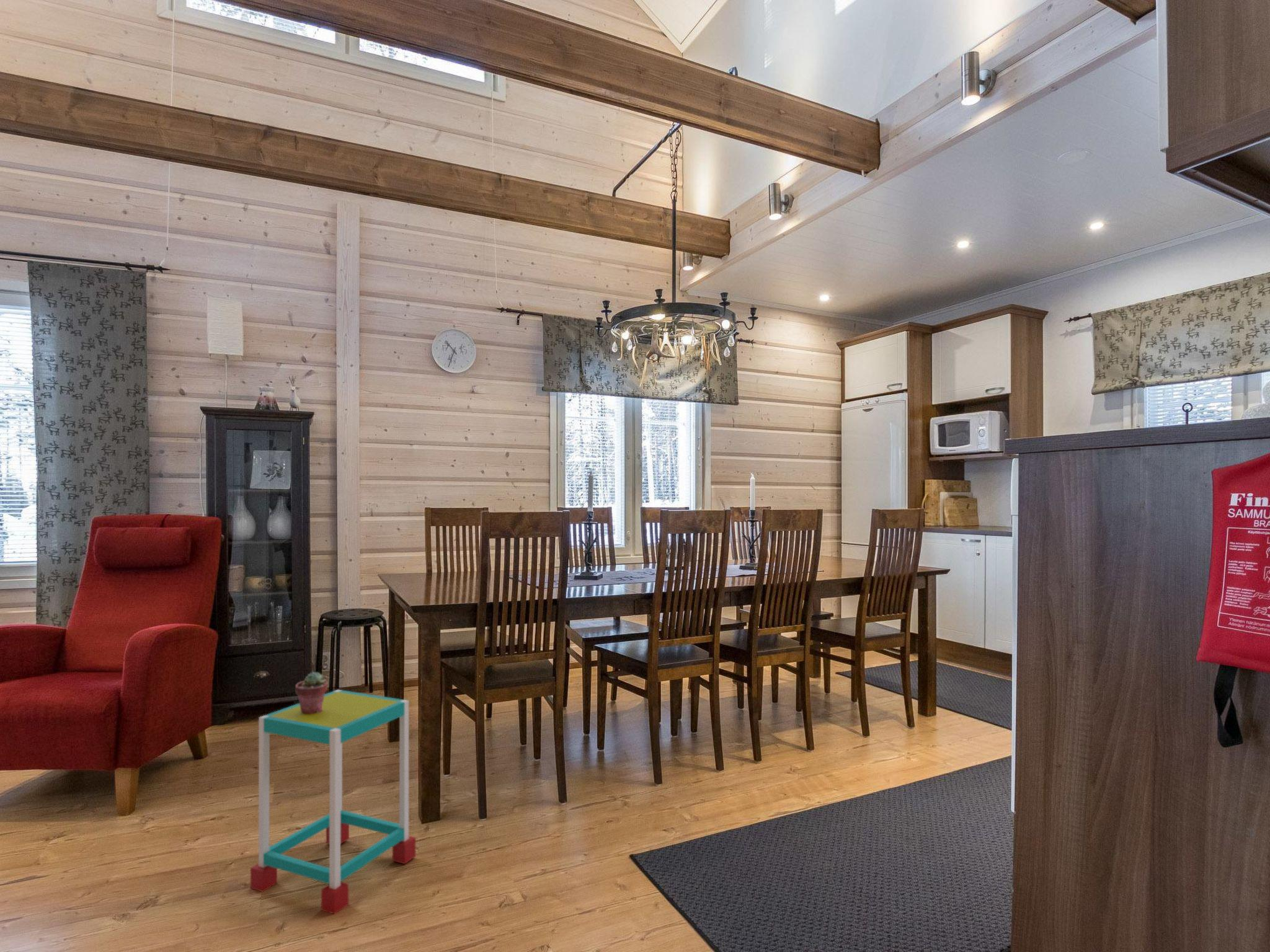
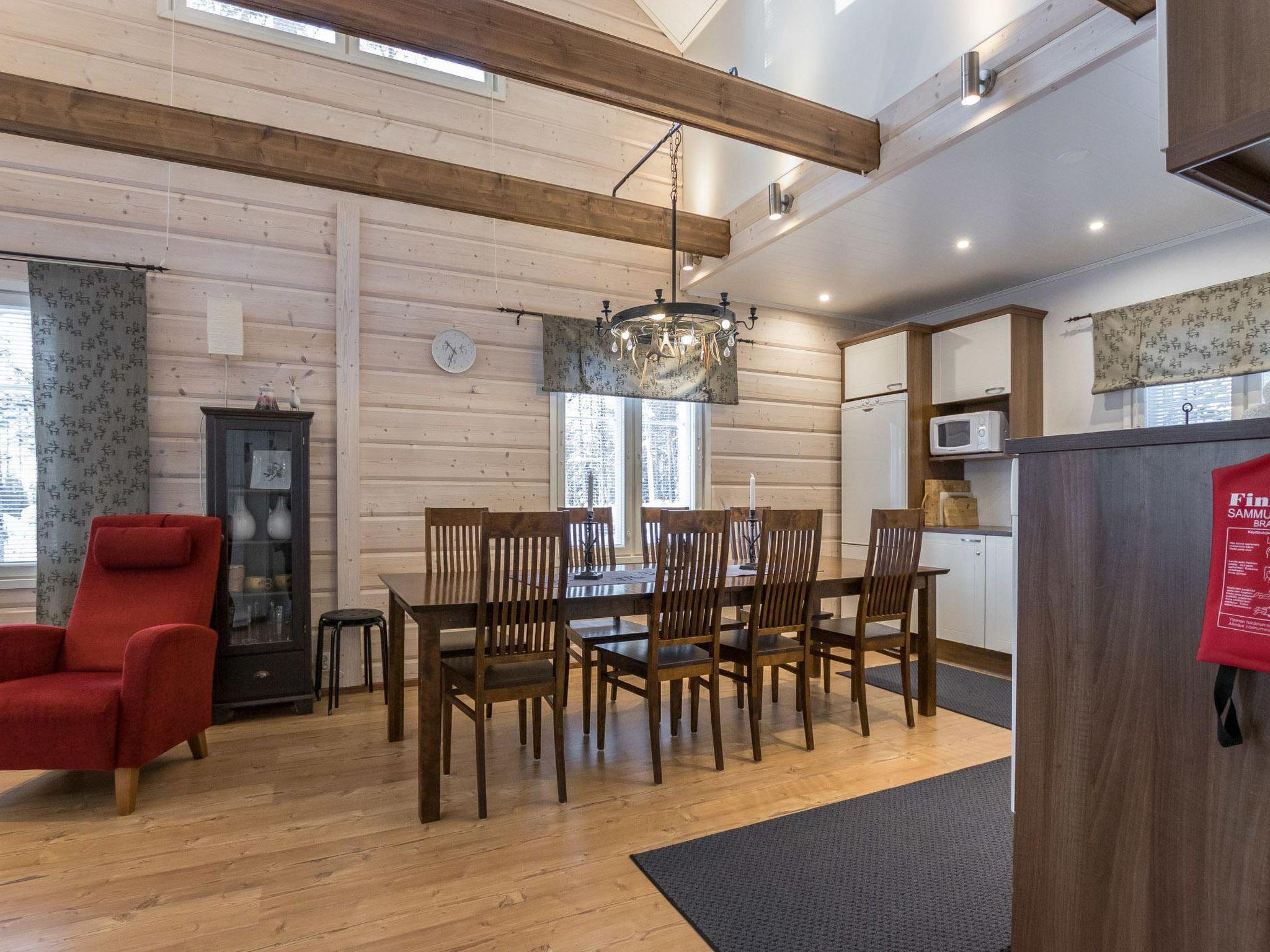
- side table (336, 790)
- potted succulent (311, 690)
